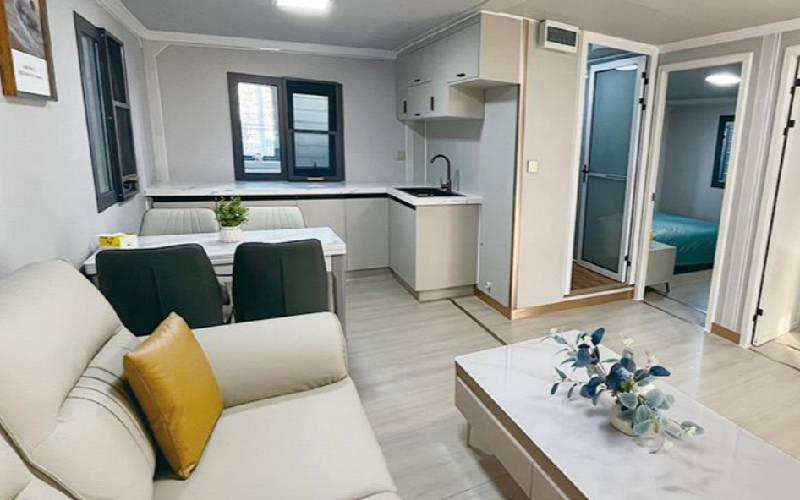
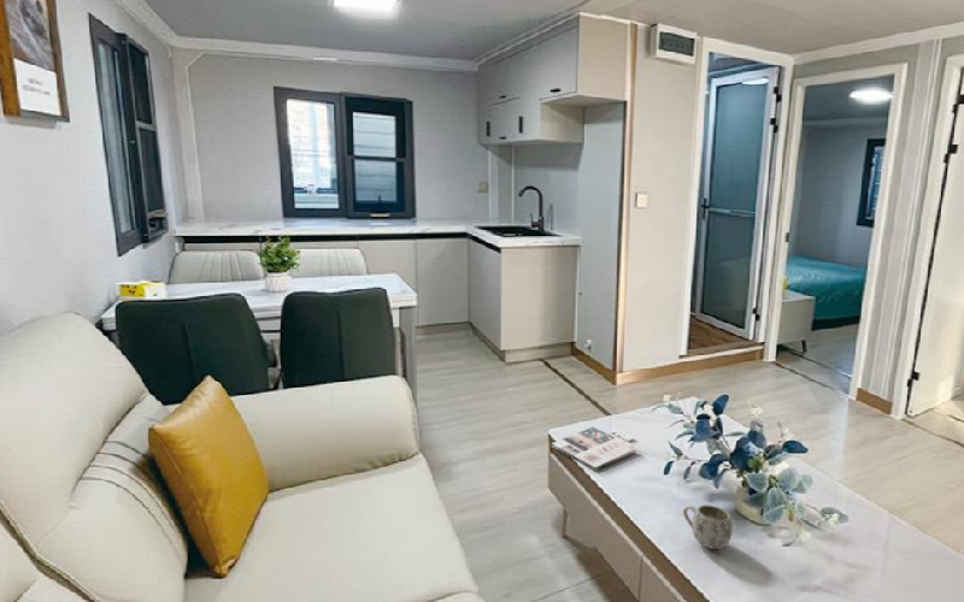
+ mug (705, 525)
+ magazine (600, 444)
